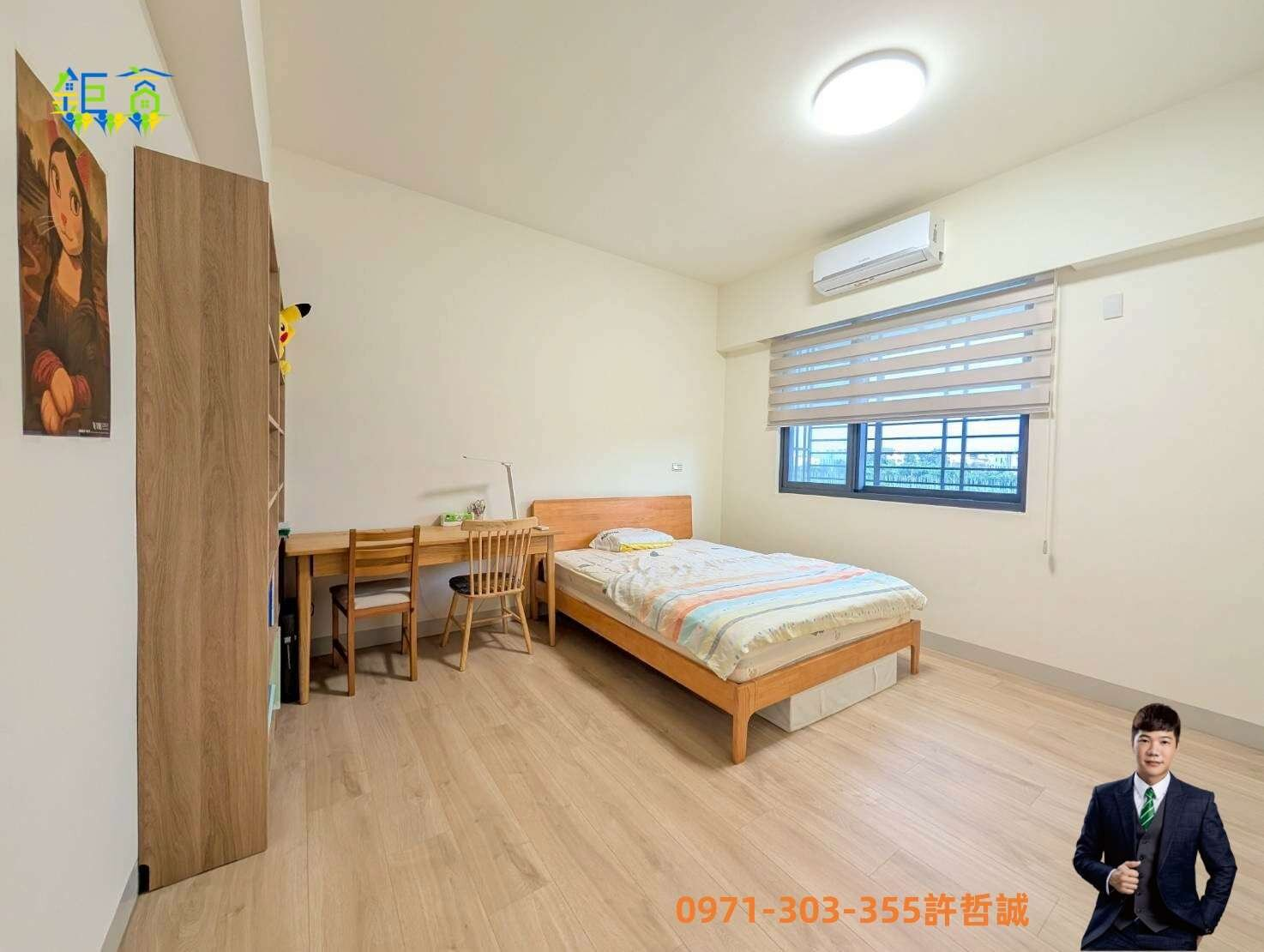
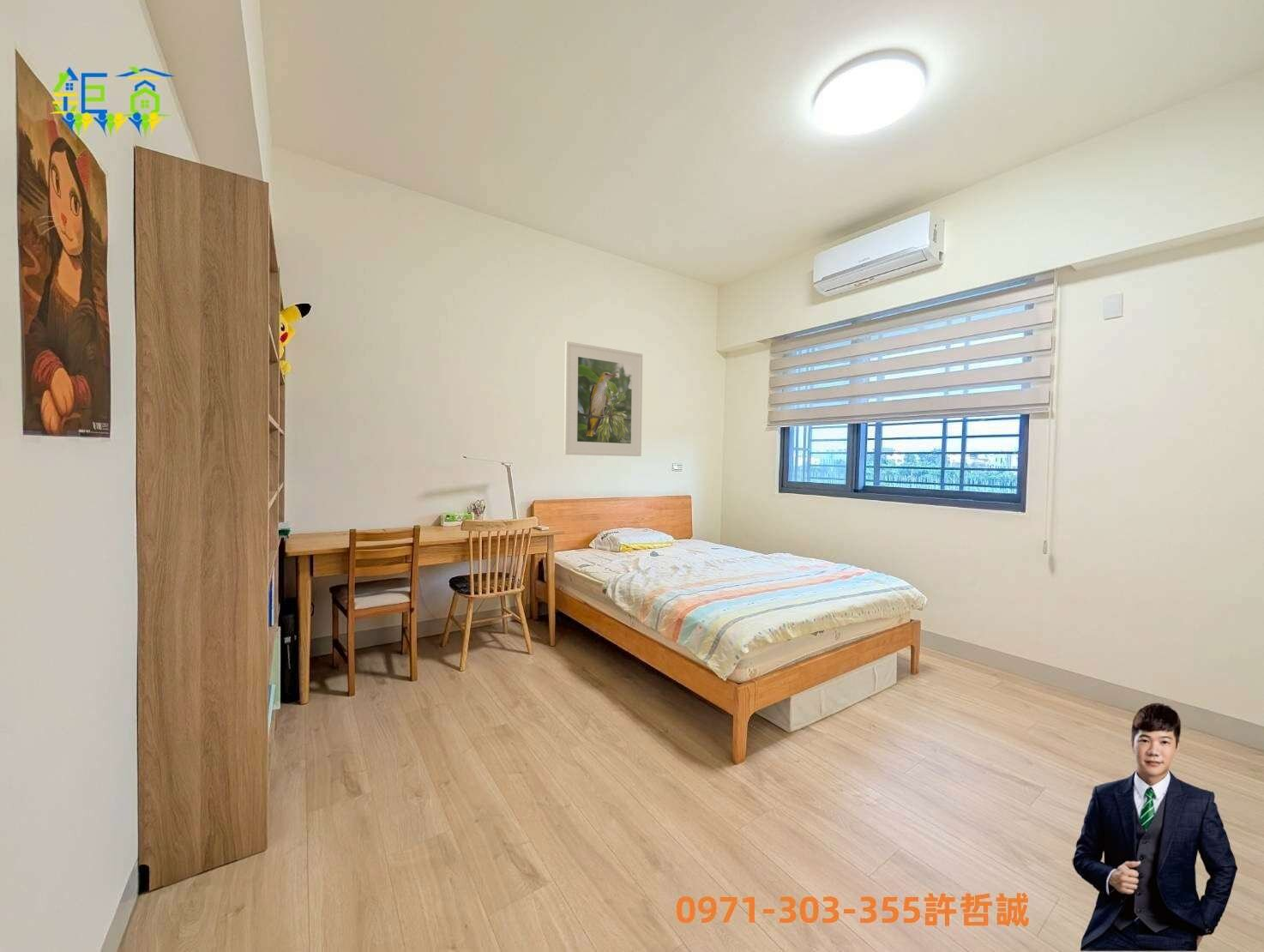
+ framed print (605, 401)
